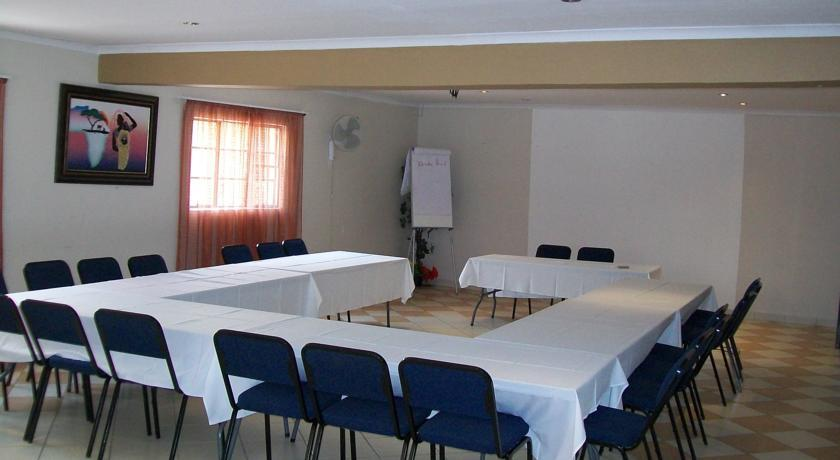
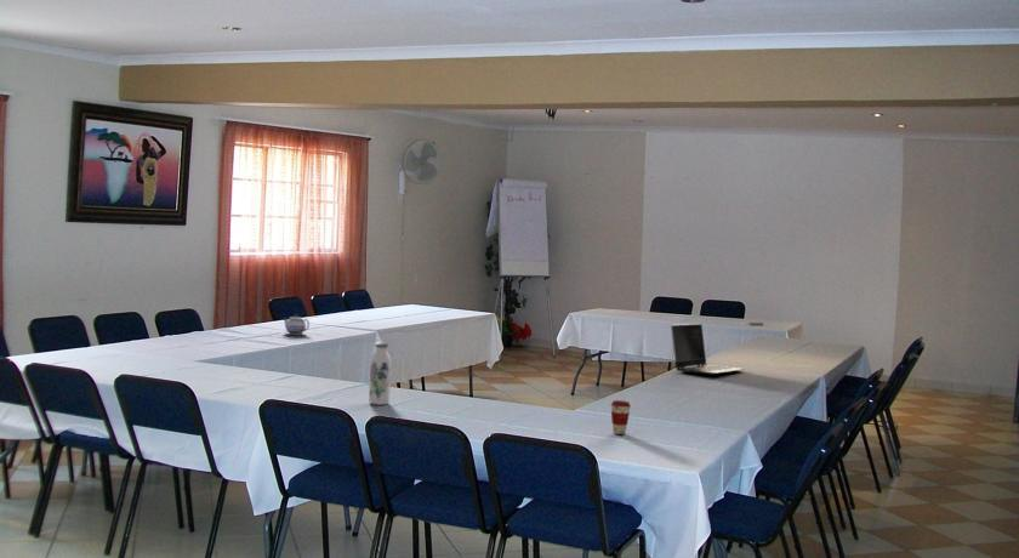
+ teapot (295, 324)
+ water bottle (380, 372)
+ coffee cup (620, 417)
+ laptop computer (704, 348)
